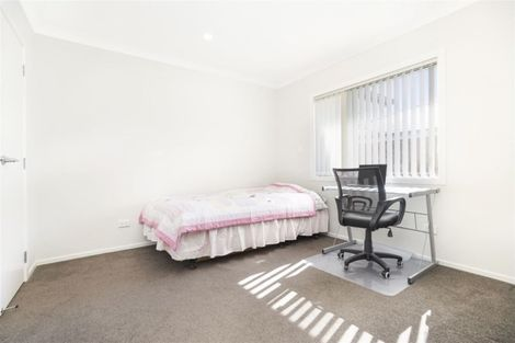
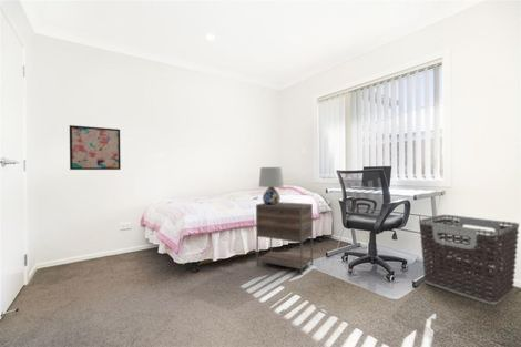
+ clothes hamper (467, 253)
+ table lamp (270, 185)
+ wall art (95, 149)
+ nightstand (284, 234)
